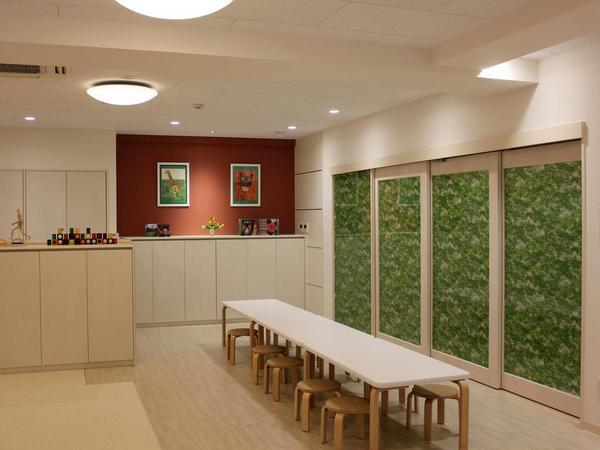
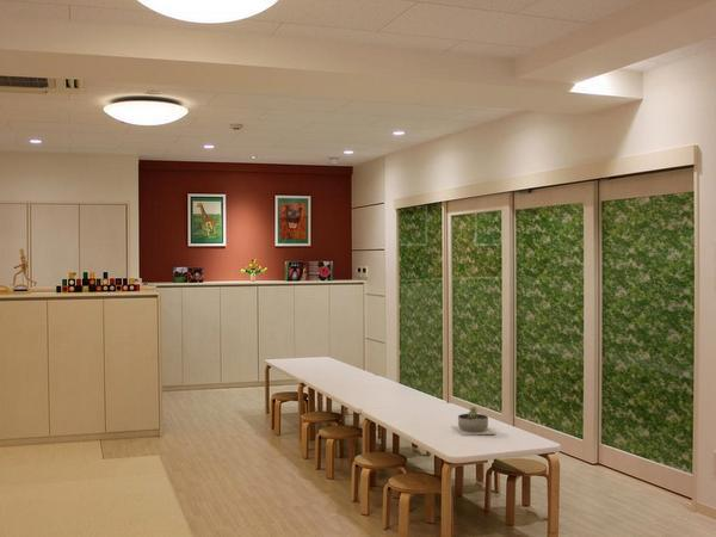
+ succulent planter (473, 418)
